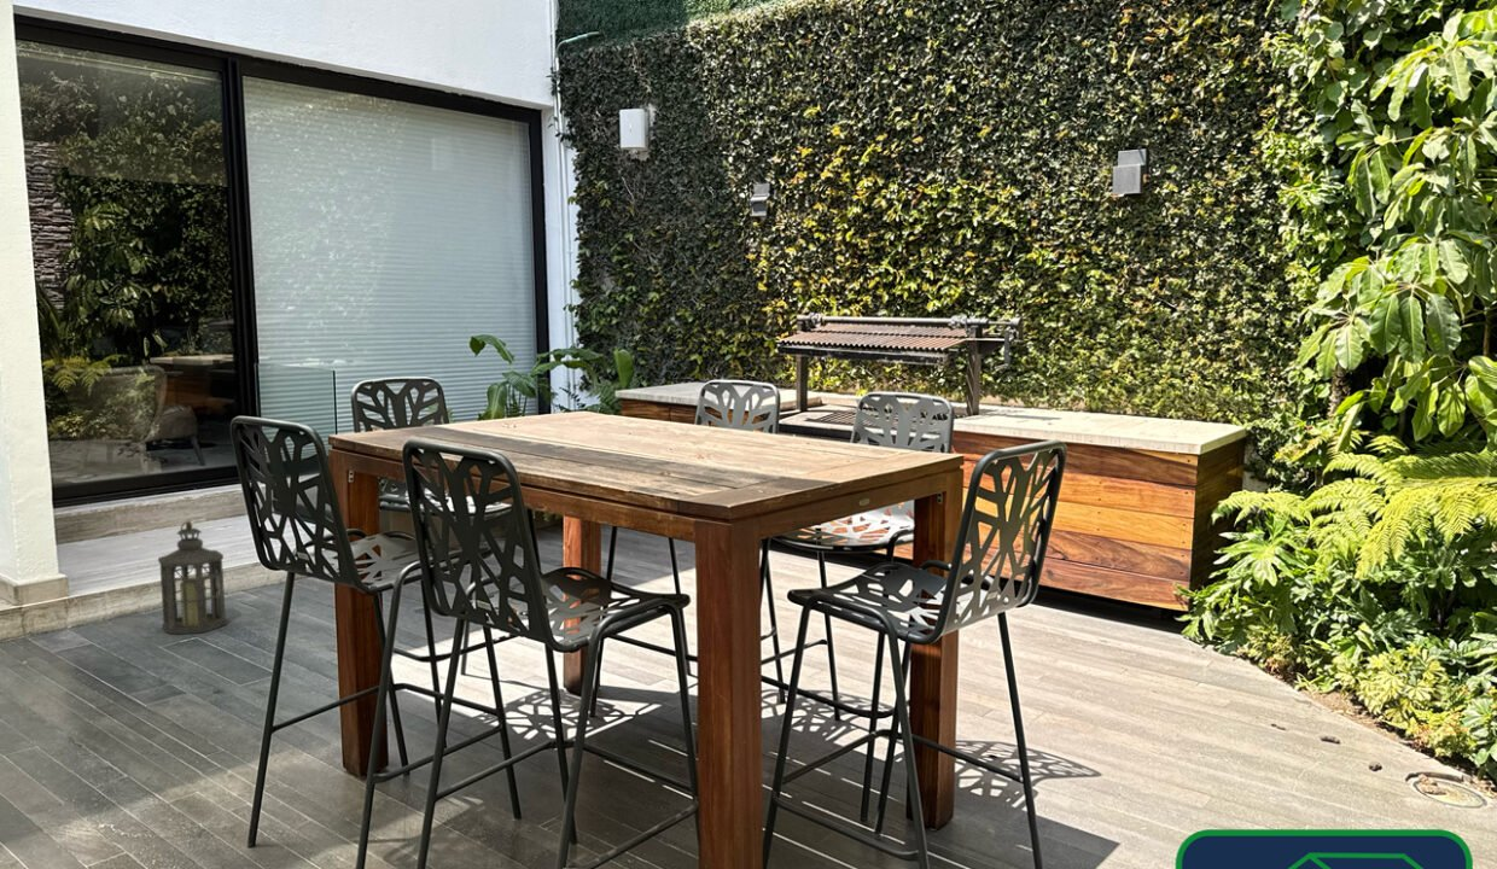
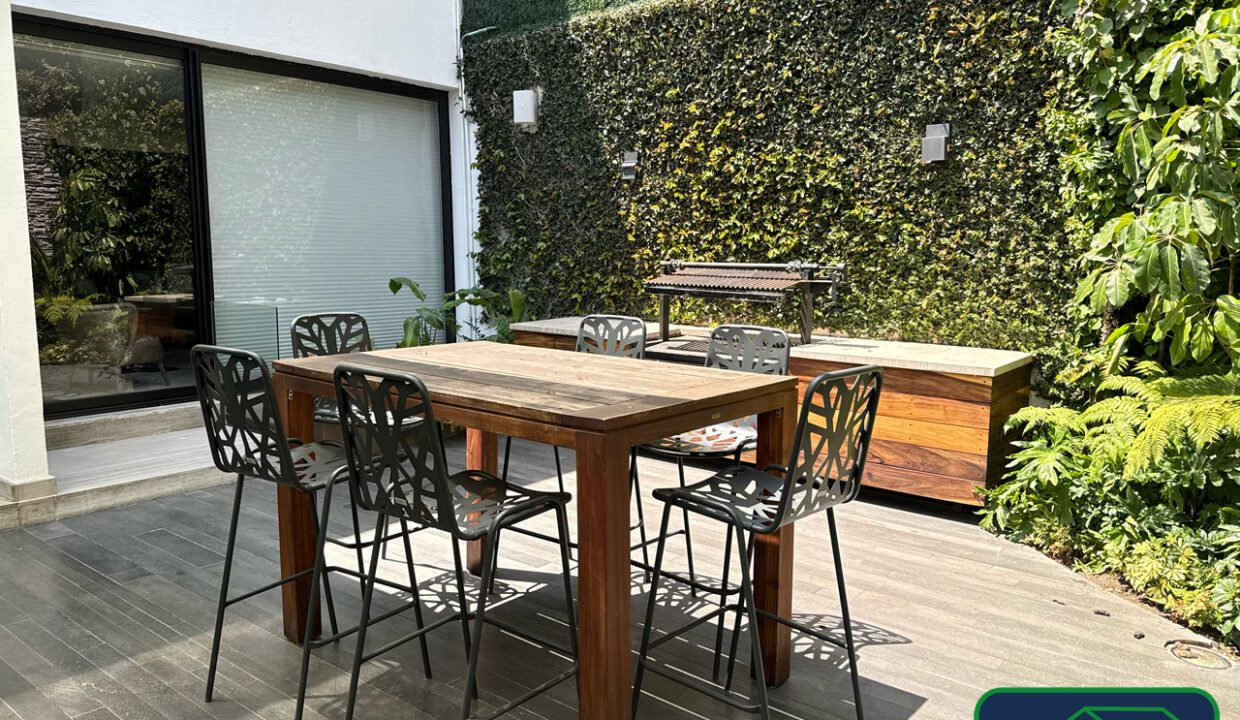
- lantern (190, 572)
